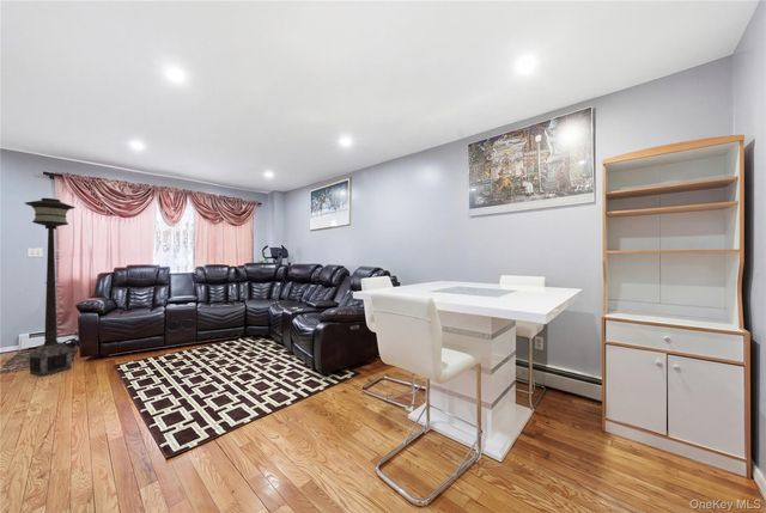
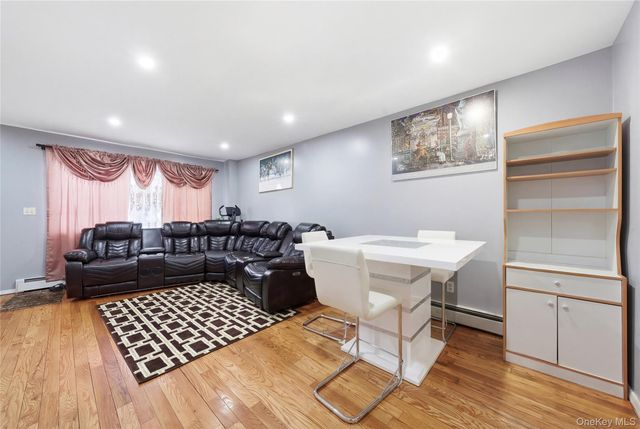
- floor lamp (50, 285)
